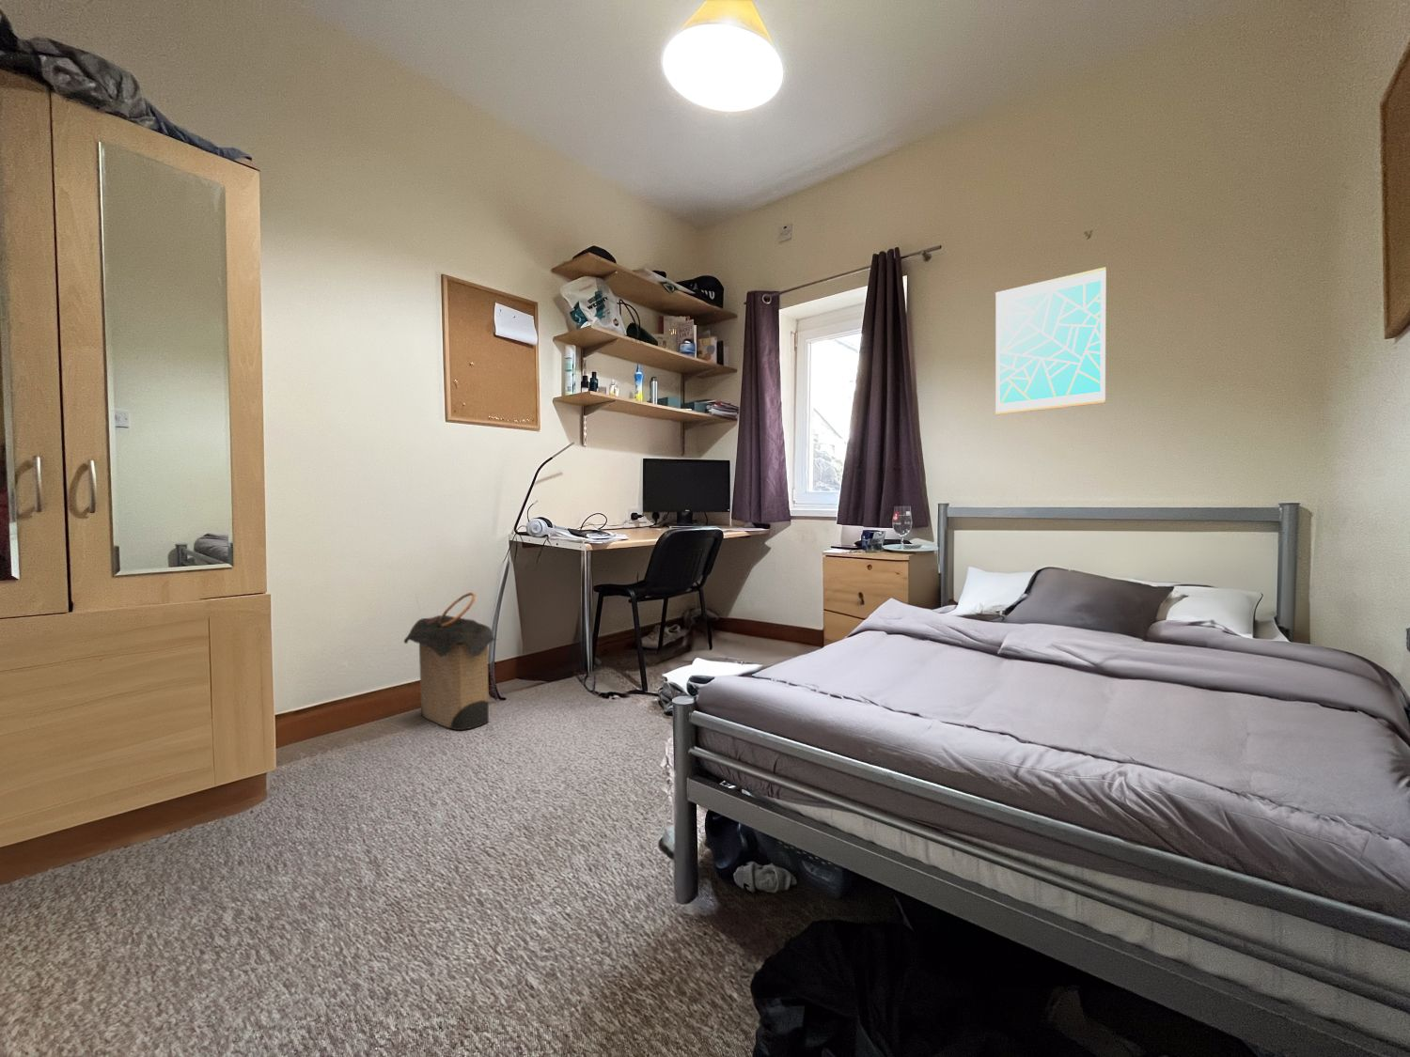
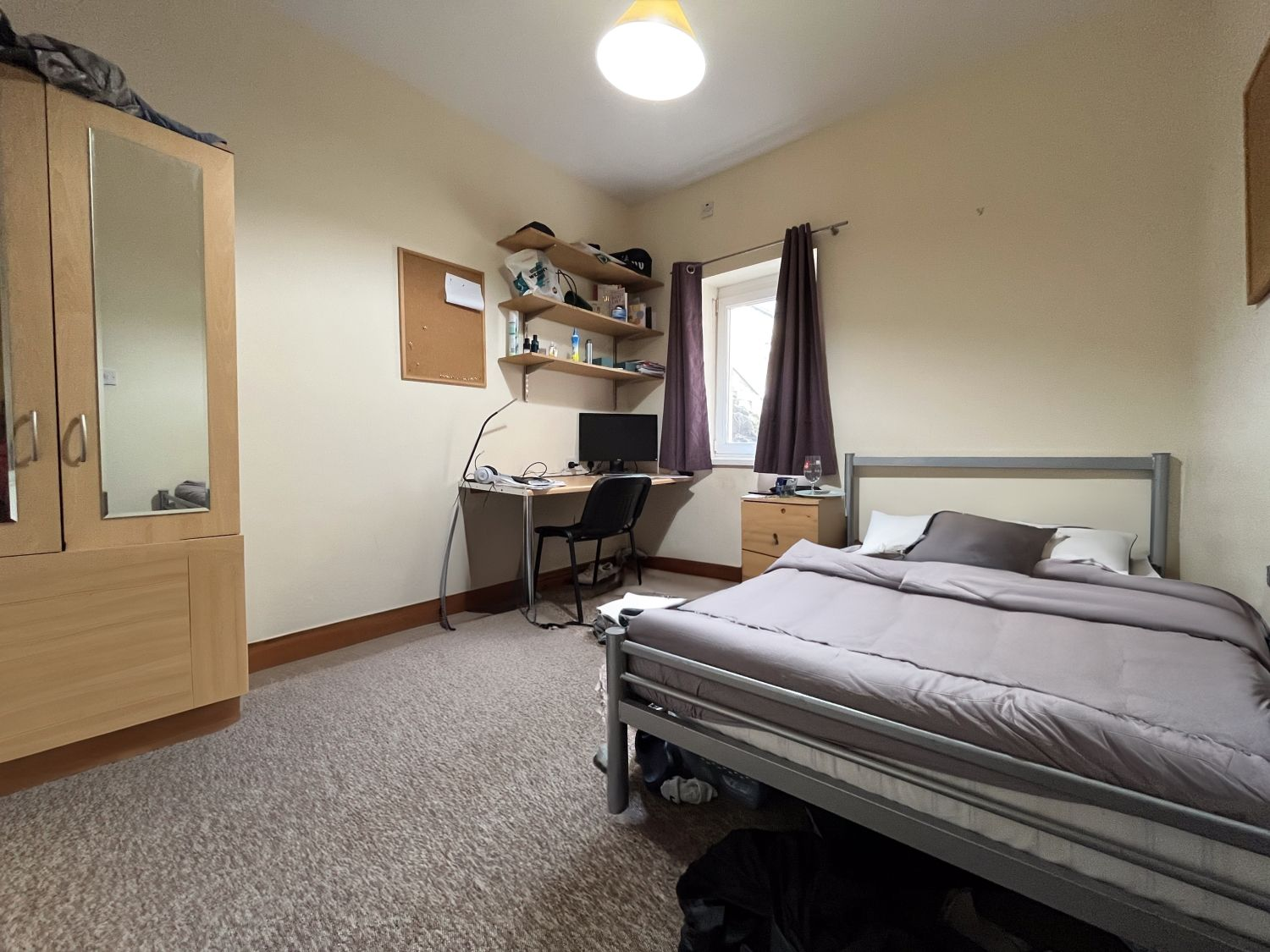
- laundry hamper (450, 655)
- wall art (1047, 345)
